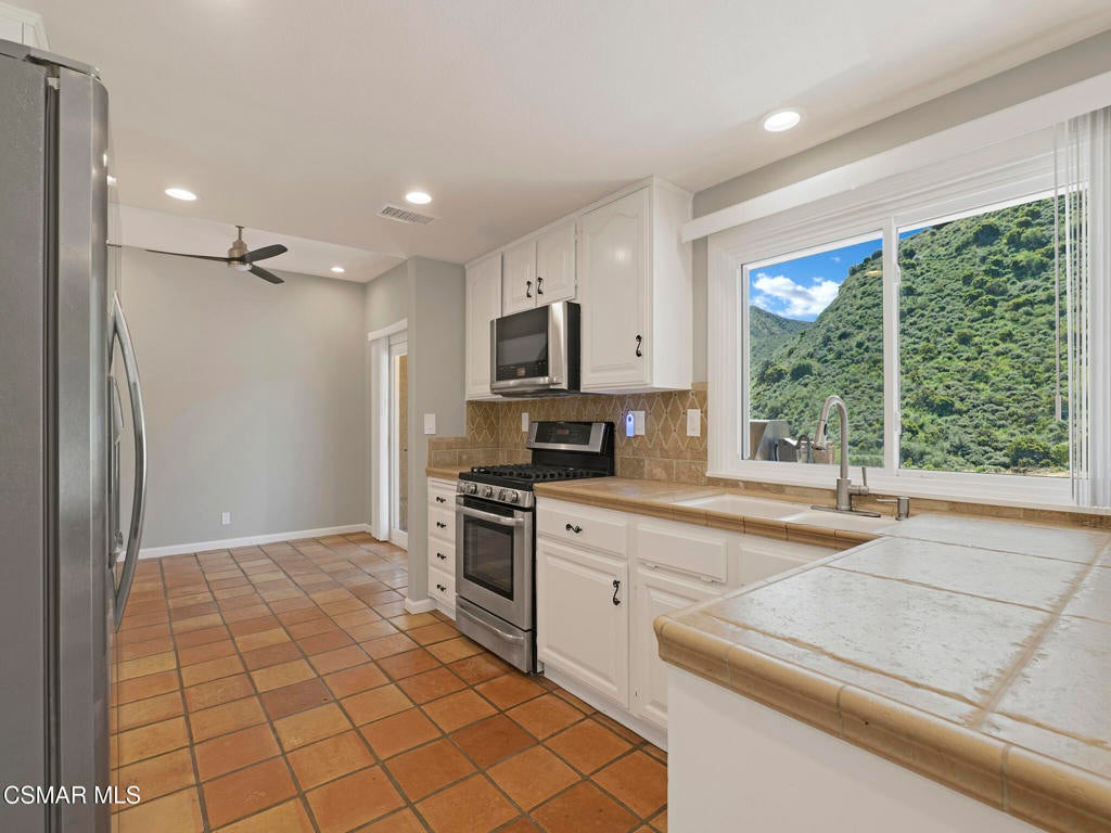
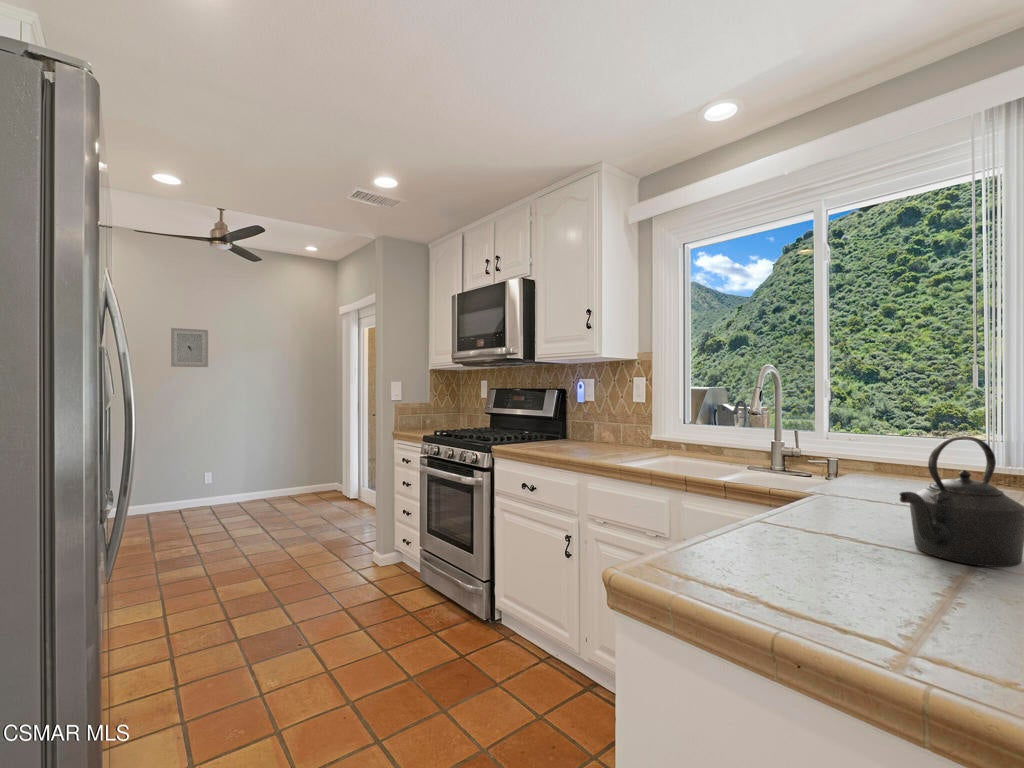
+ kettle (950, 496)
+ wall art (189, 348)
